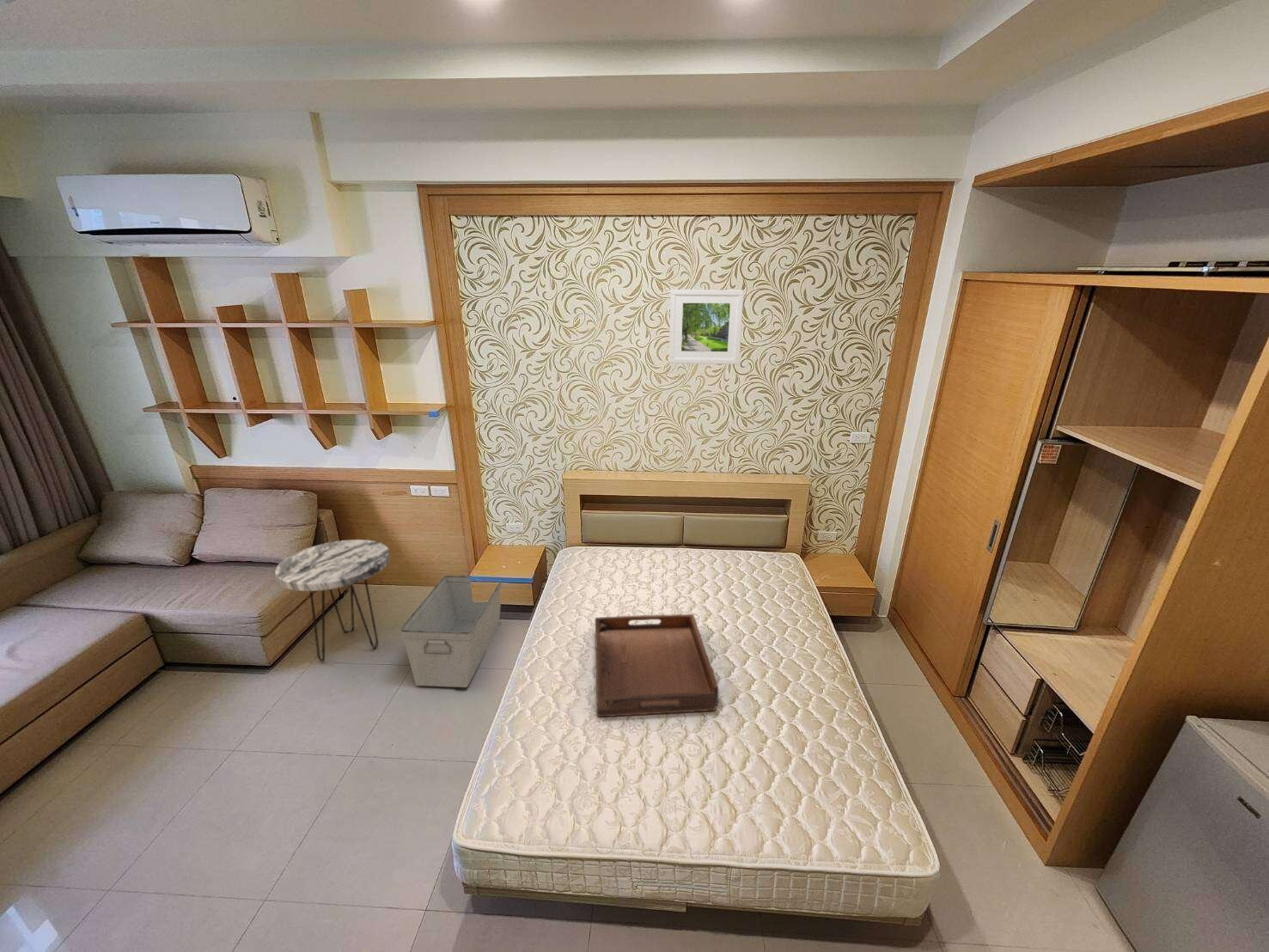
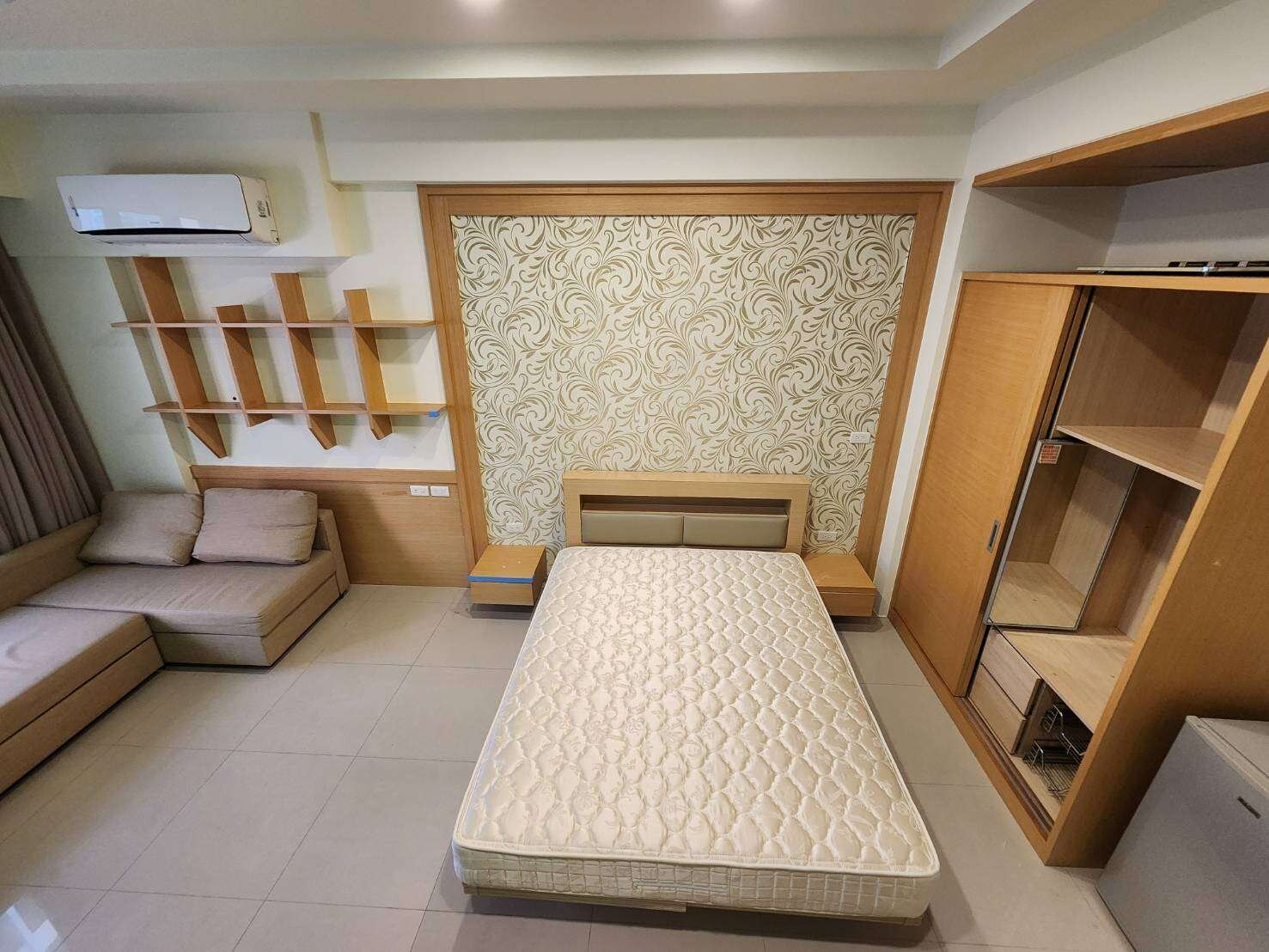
- side table (337, 607)
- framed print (705, 327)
- serving tray (650, 659)
- storage bin (458, 632)
